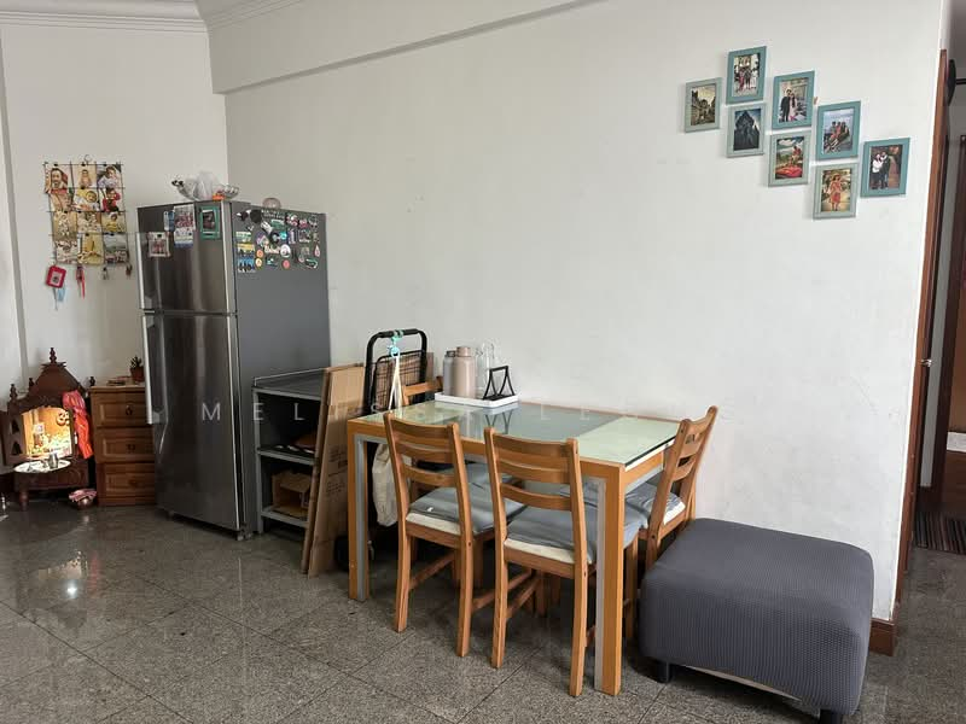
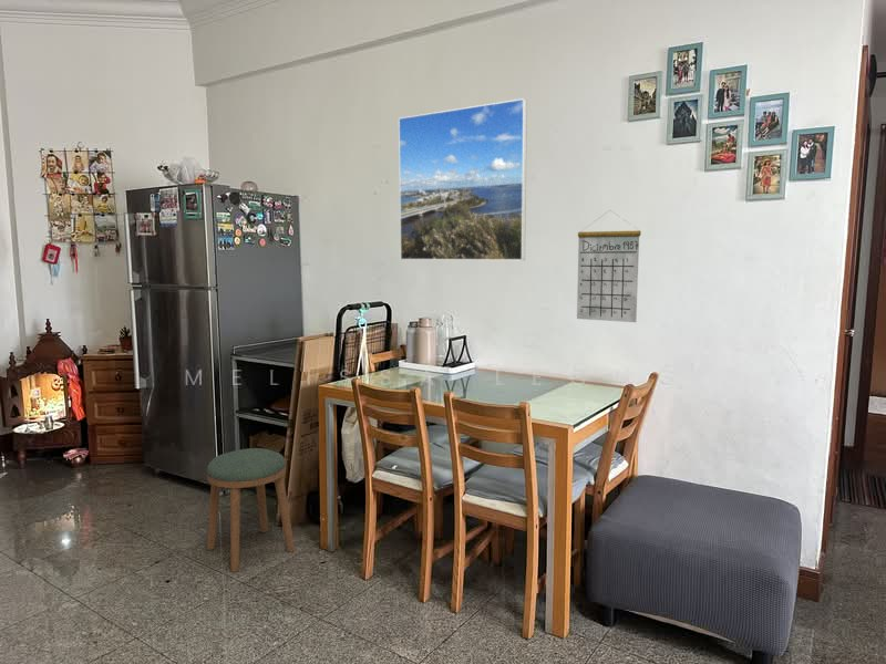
+ calendar (607, 266)
+ stool (239, 502)
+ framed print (459, 185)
